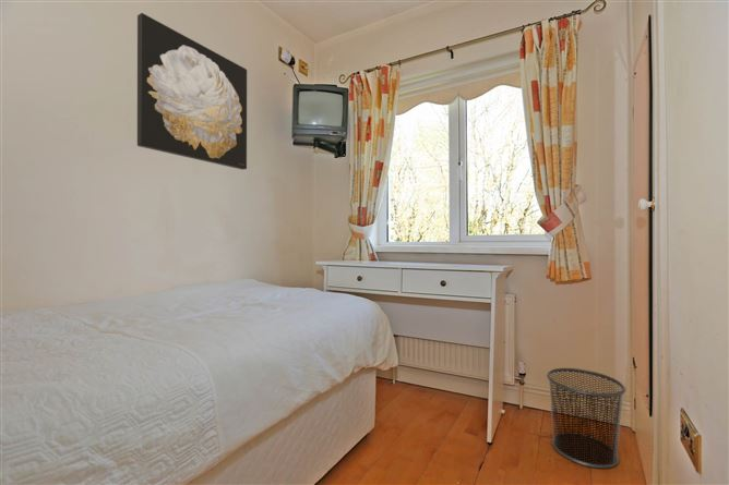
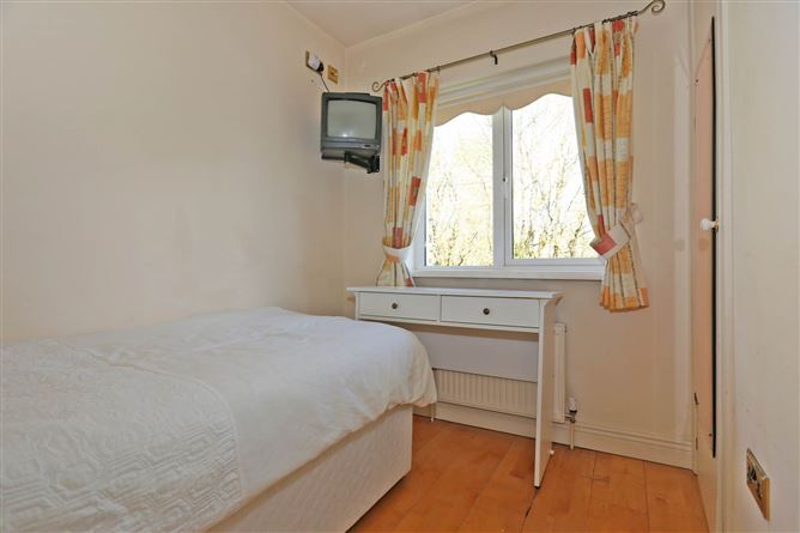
- wall art (199, 102)
- waste bin (584, 415)
